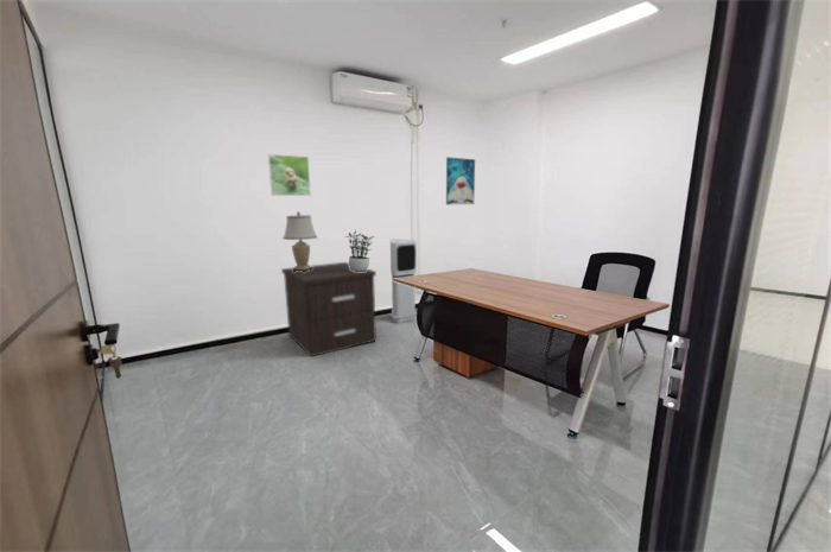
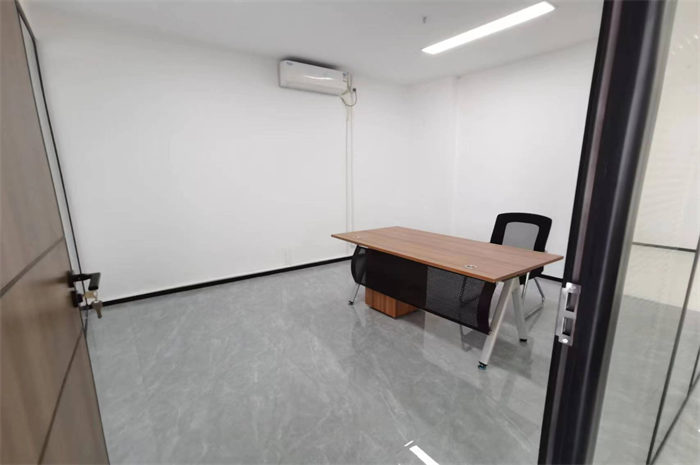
- air purifier (399, 277)
- nightstand (329, 304)
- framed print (290, 176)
- potted plant (356, 250)
- table lamp (300, 241)
- wall art (461, 182)
